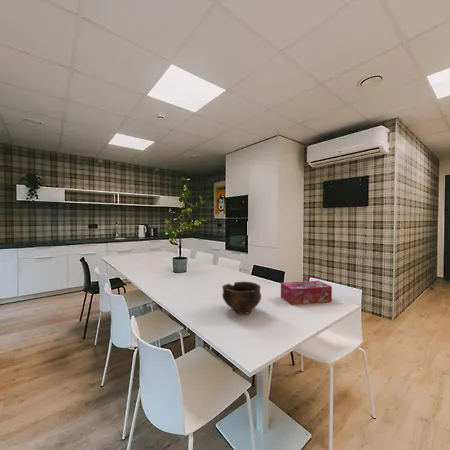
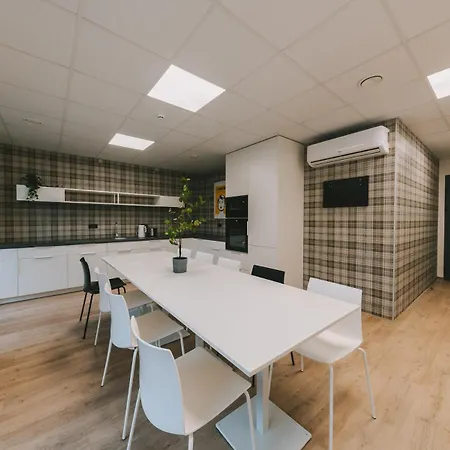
- bowl (241, 298)
- tissue box (305, 291)
